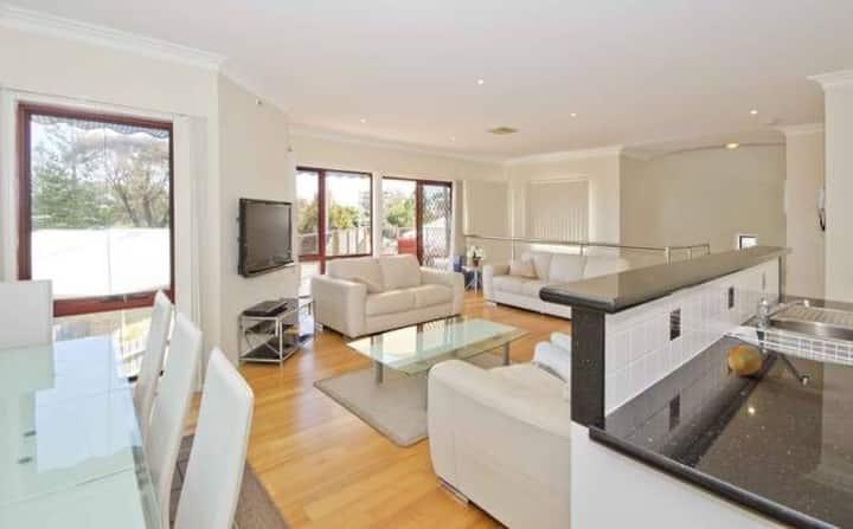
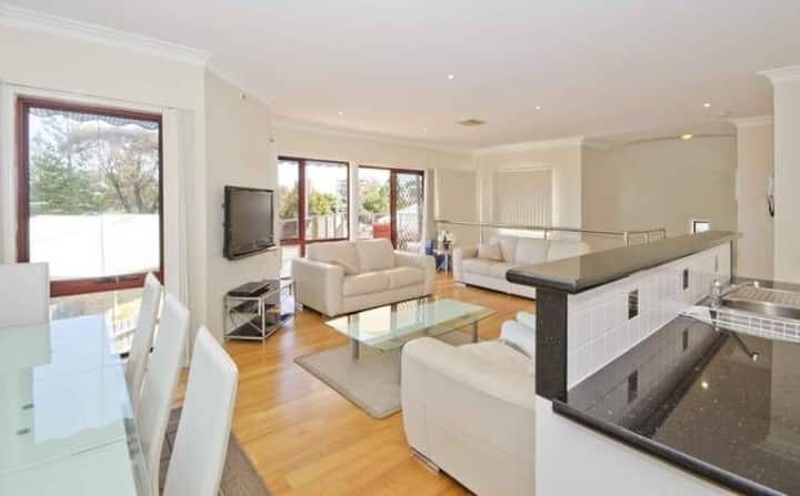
- fruit (744, 361)
